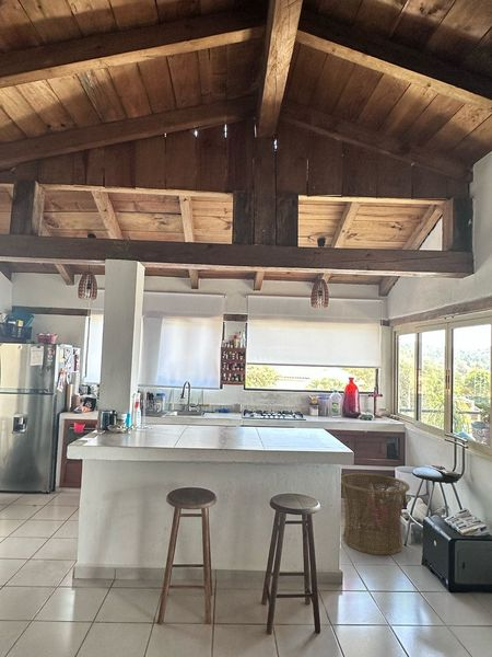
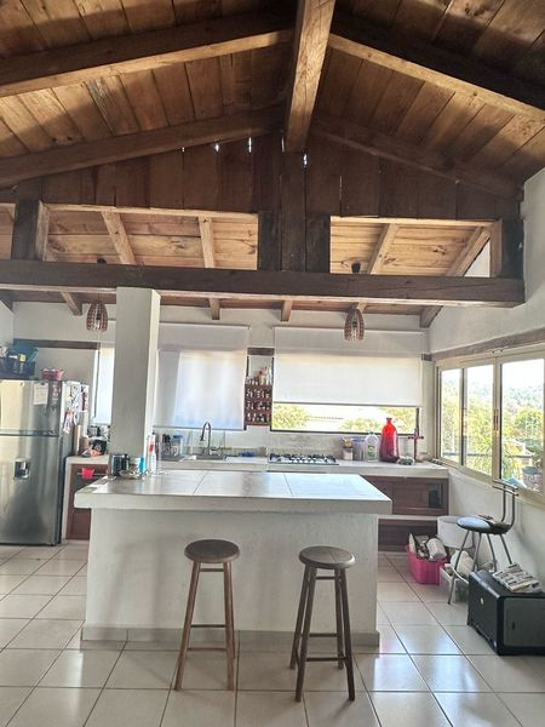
- basket (372, 511)
